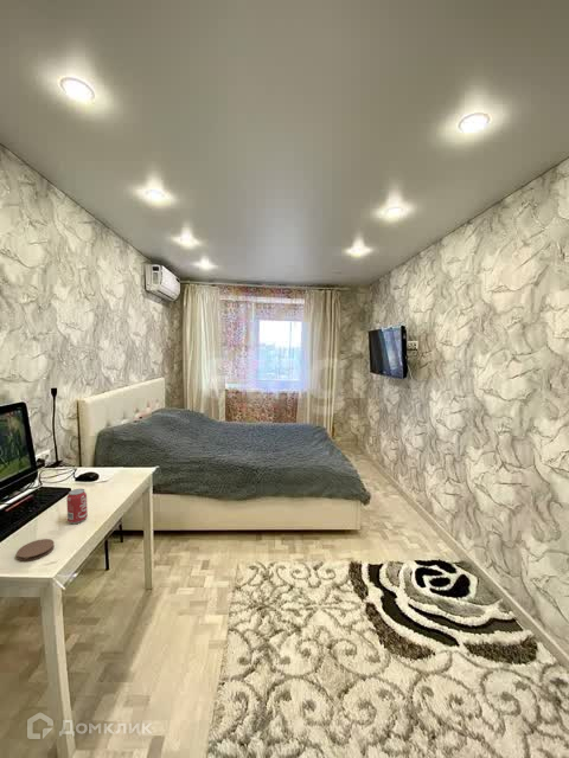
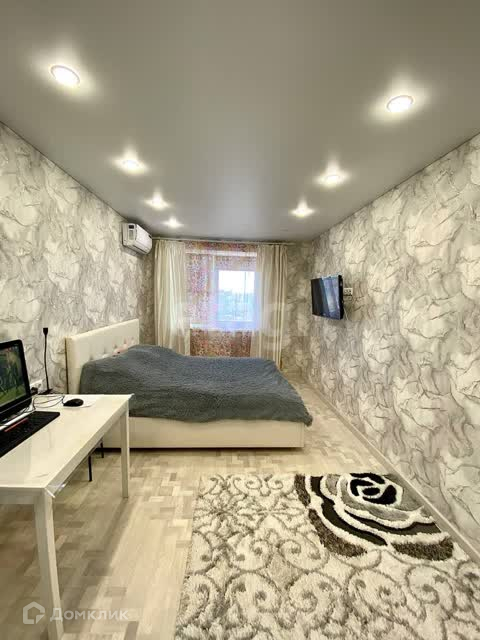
- coaster (36, 550)
- beverage can (77, 506)
